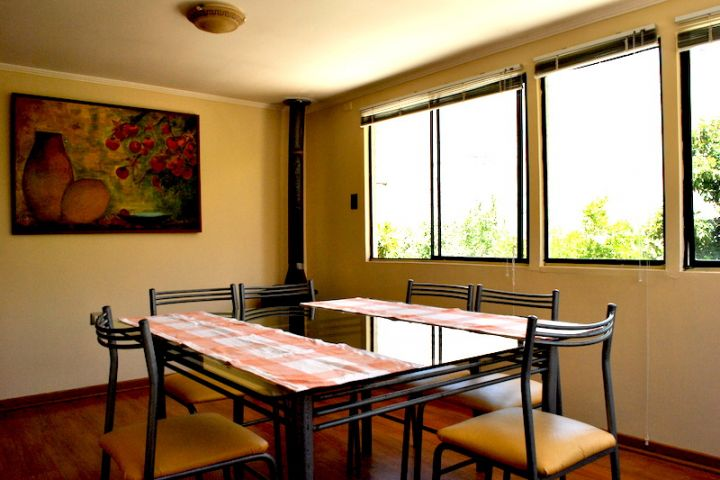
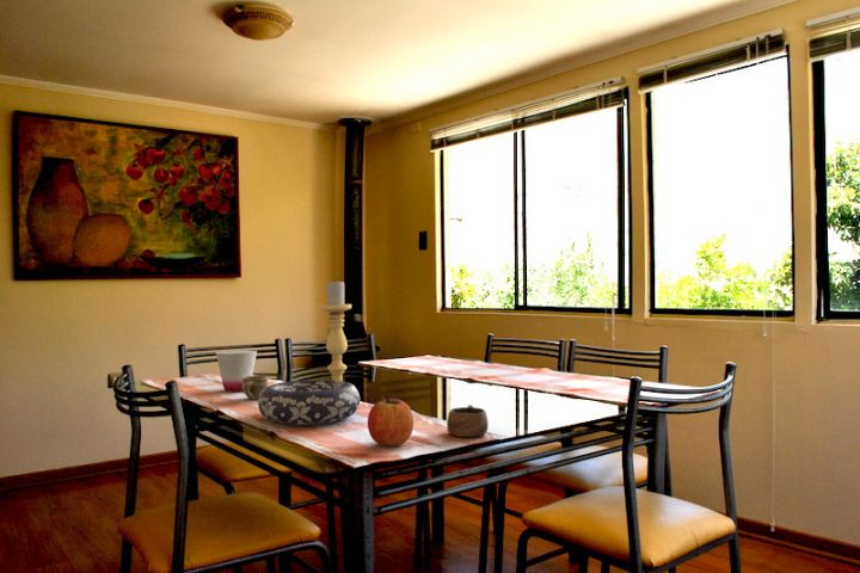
+ cup (252, 388)
+ cup (469, 419)
+ candle holder (336, 338)
+ cup (236, 370)
+ decorative bowl (309, 401)
+ apple (391, 419)
